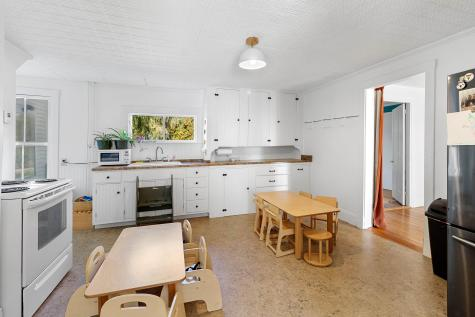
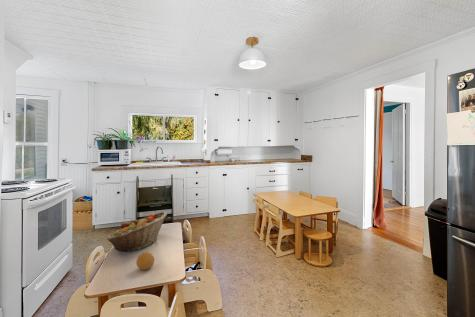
+ fruit (145, 260)
+ fruit basket (139, 229)
